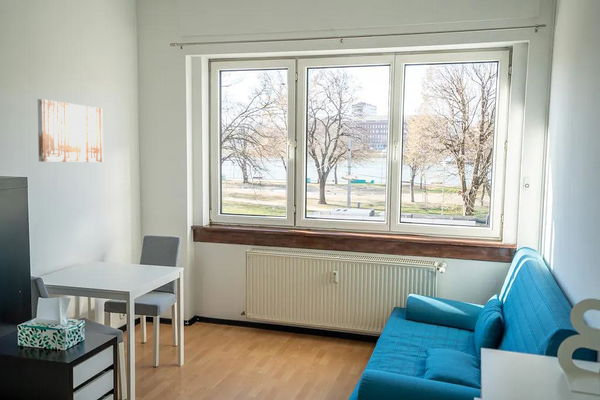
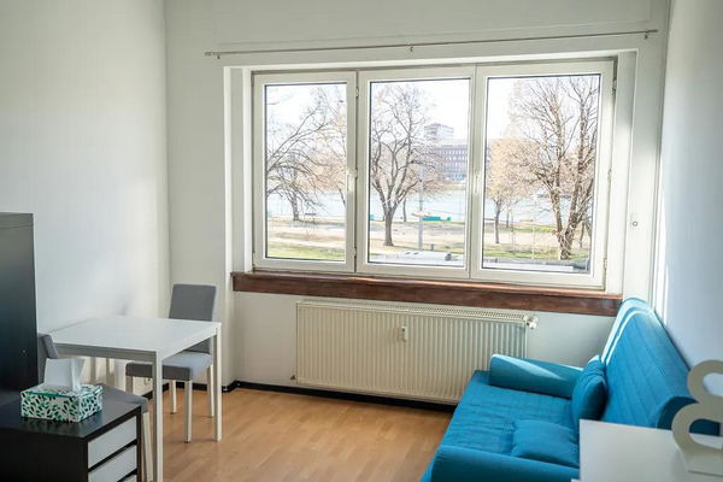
- wall art (73, 133)
